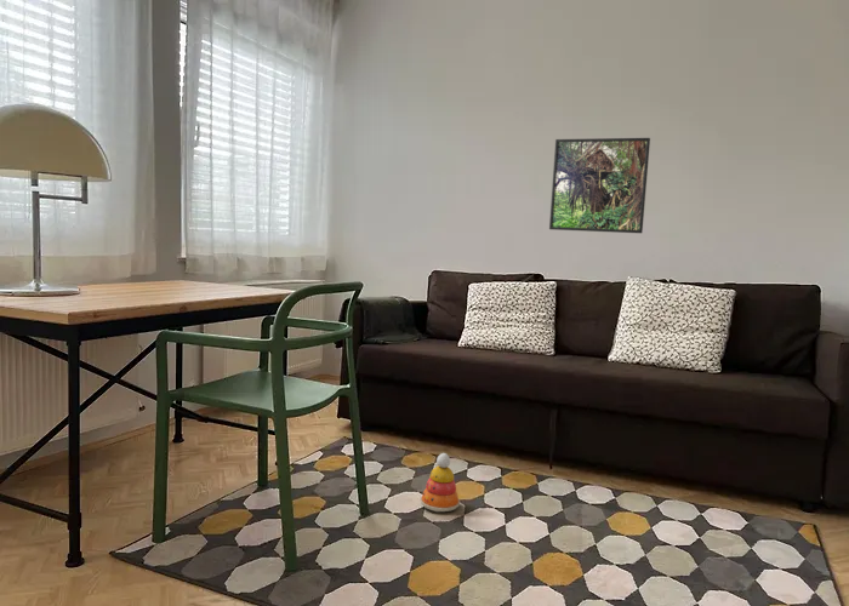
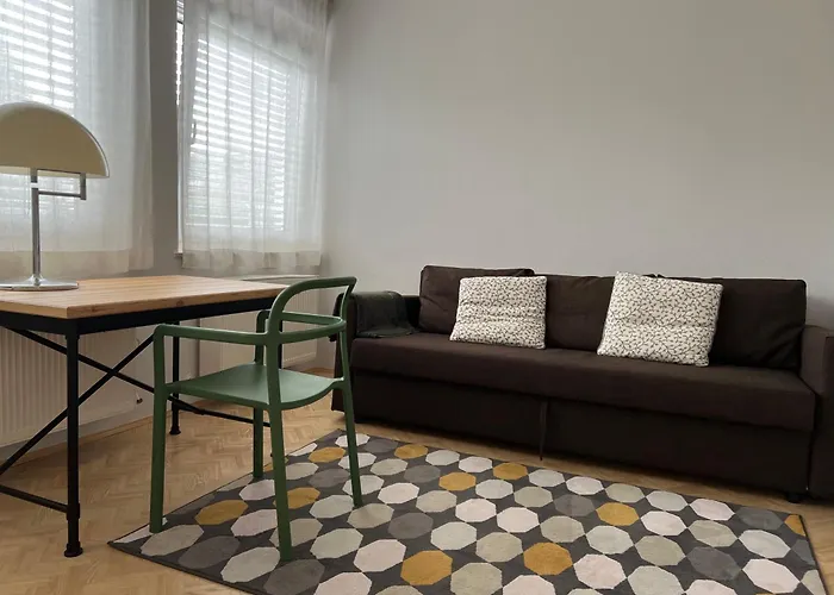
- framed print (598, 184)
- stacking toy (440, 479)
